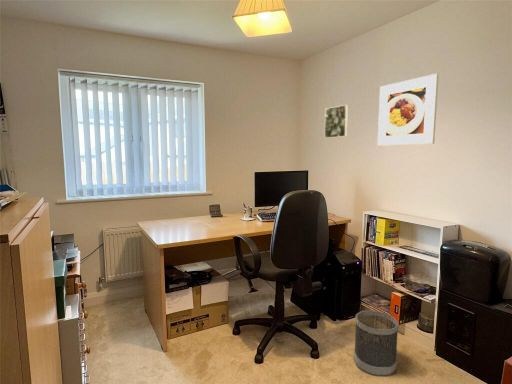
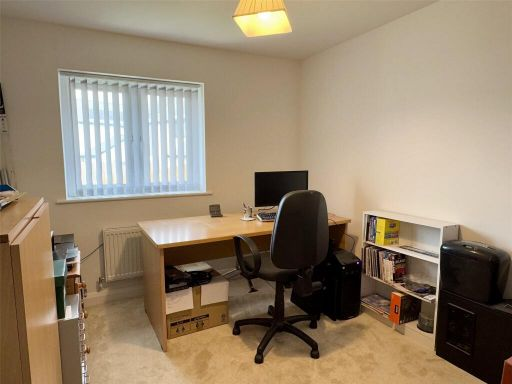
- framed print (405, 113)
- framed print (336, 122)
- wastebasket (375, 341)
